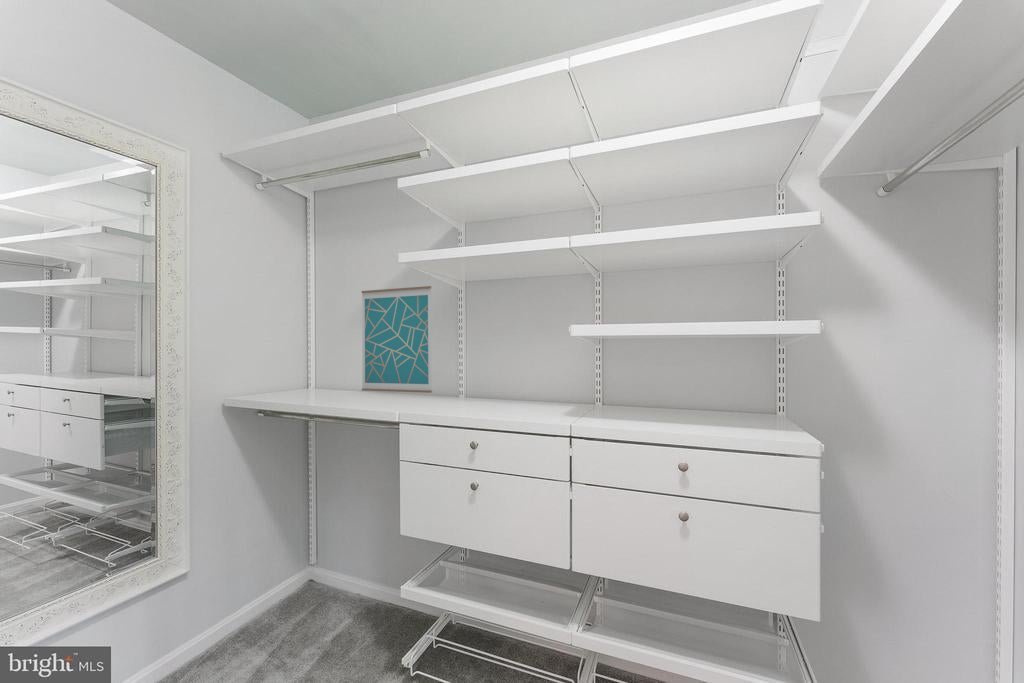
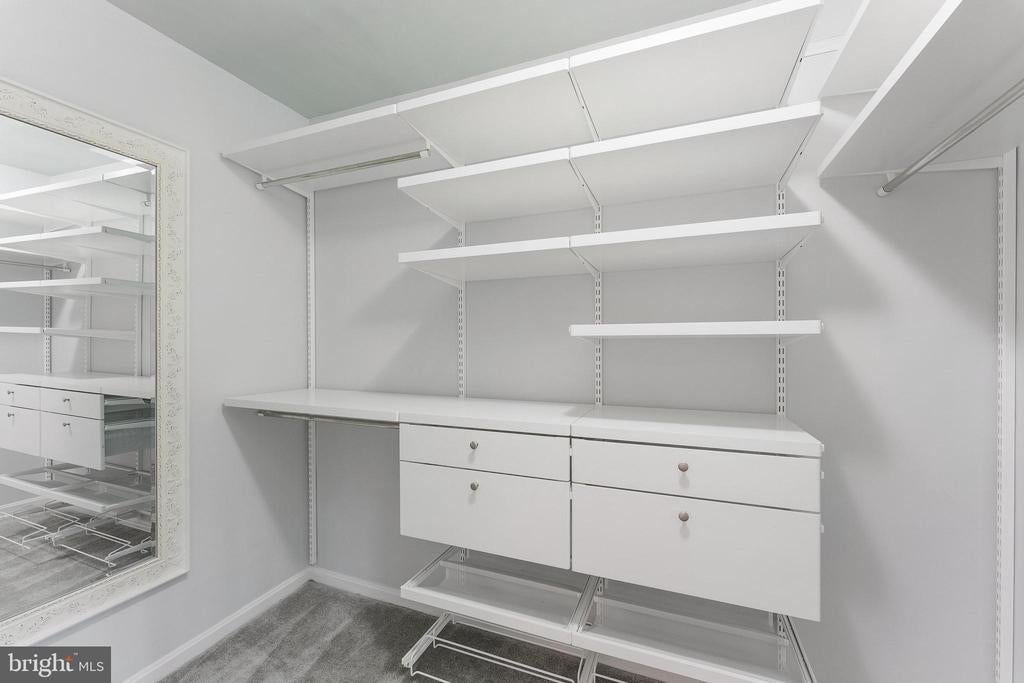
- wall art (395, 340)
